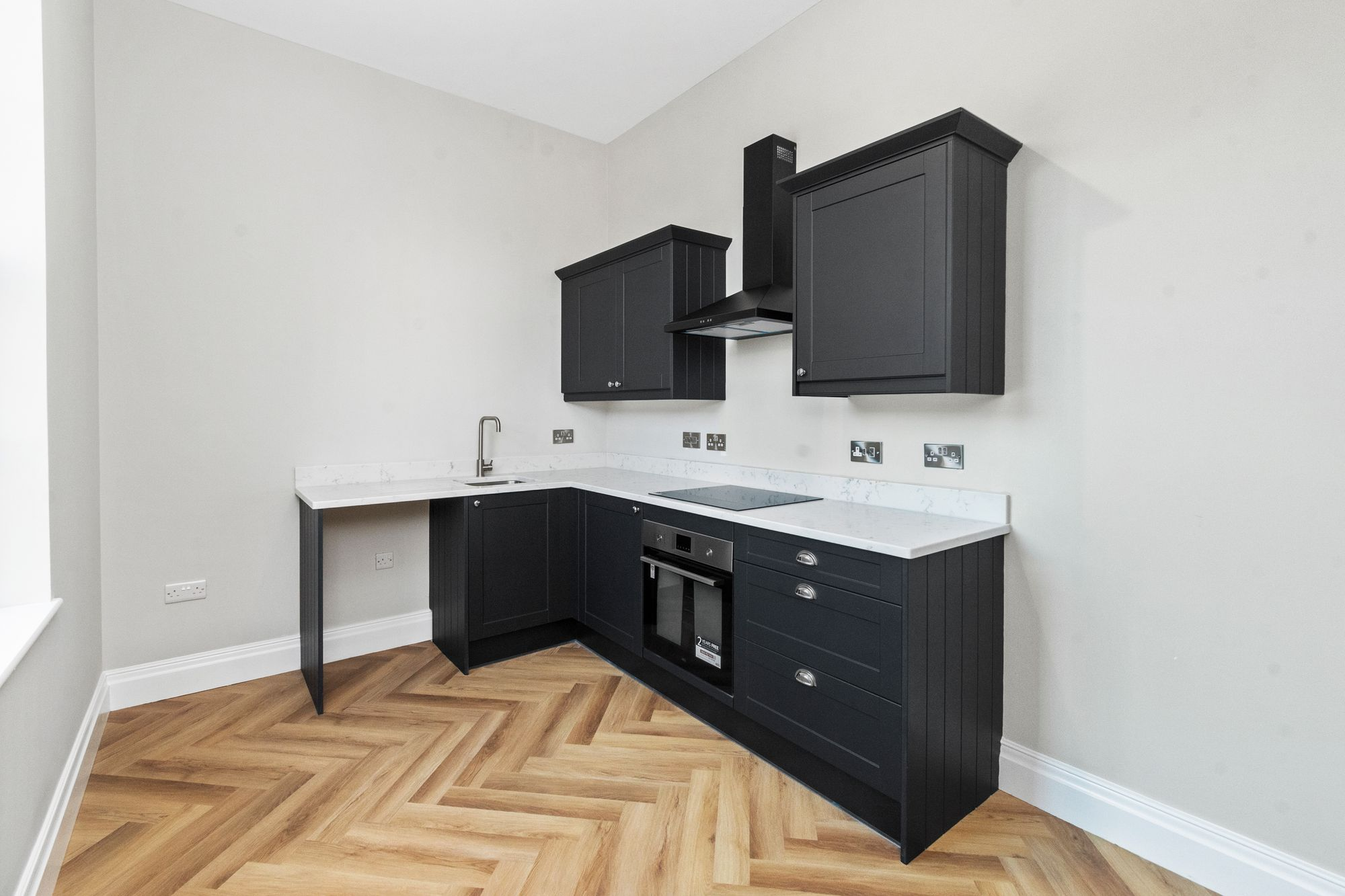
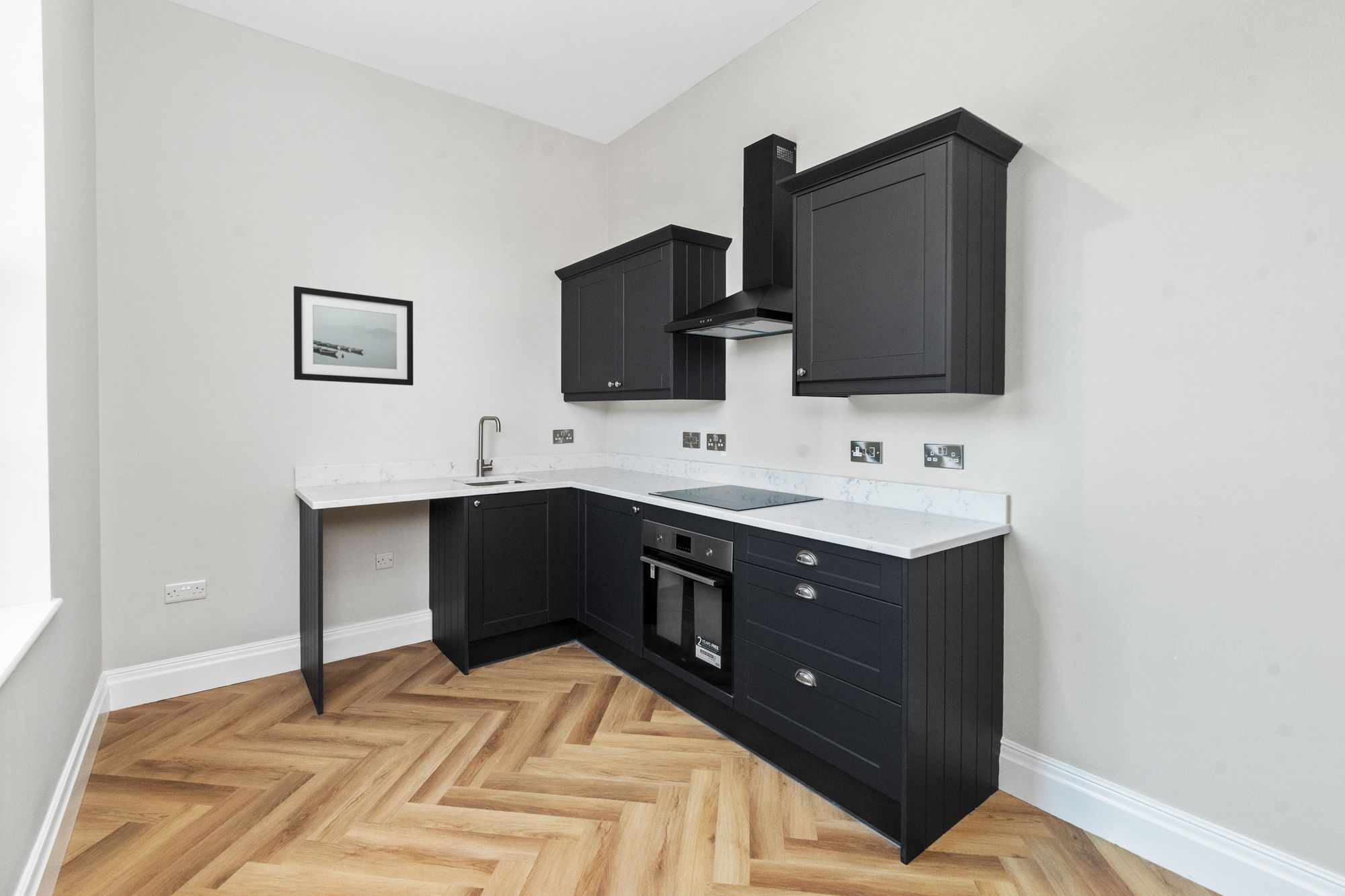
+ wall art (356, 338)
